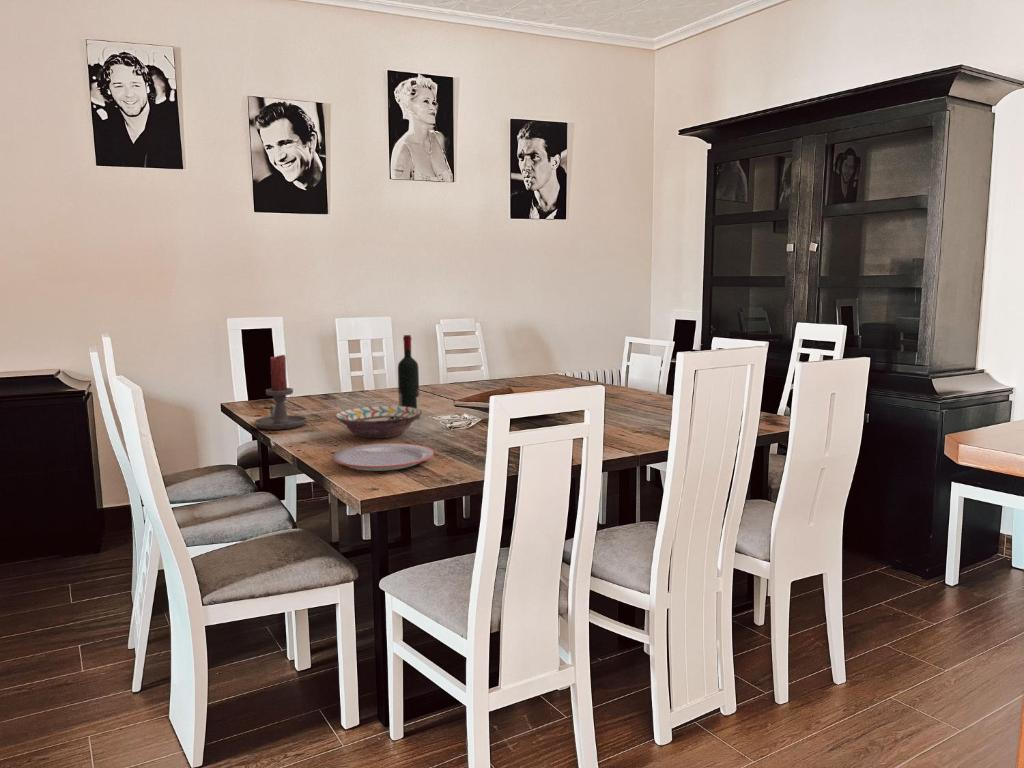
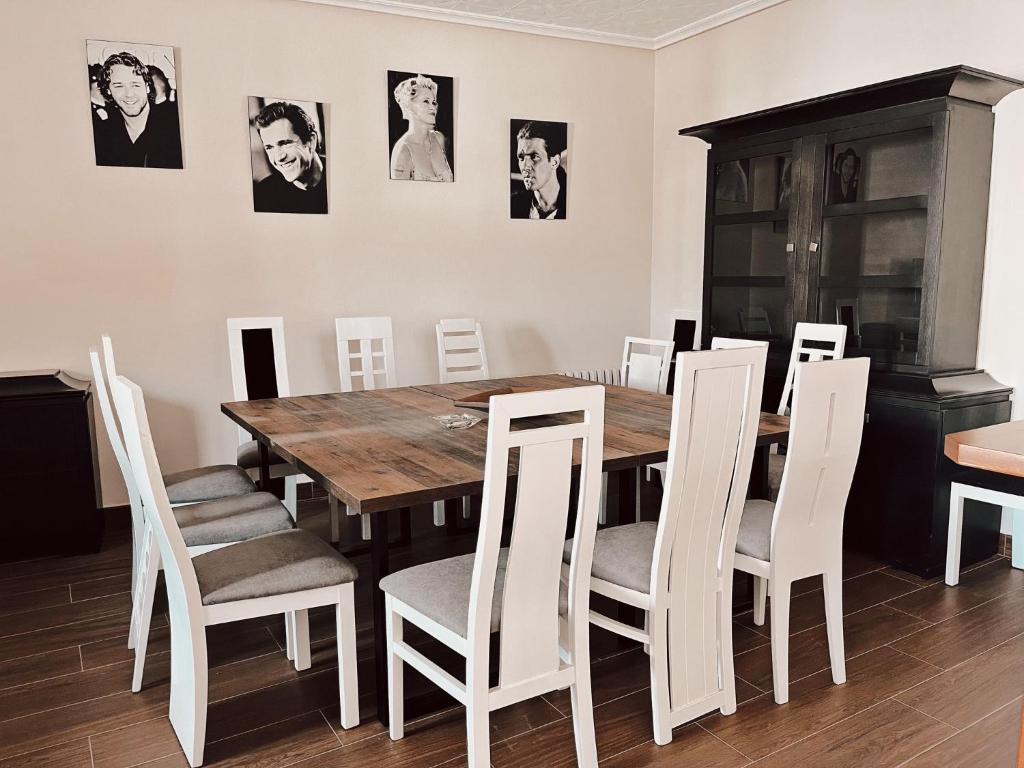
- alcohol (408, 376)
- plate (383, 458)
- decorative bowl (379, 423)
- candle holder (277, 389)
